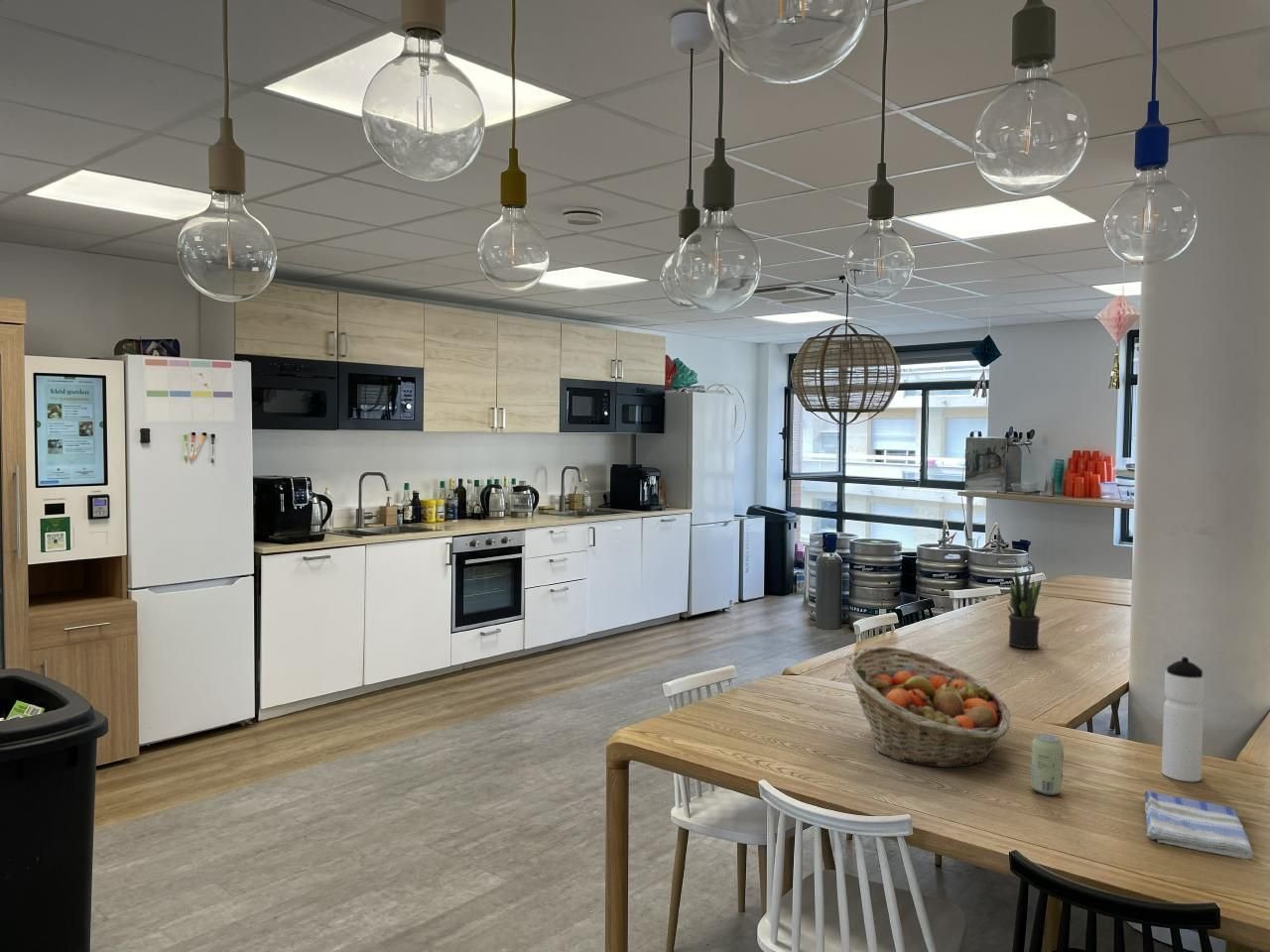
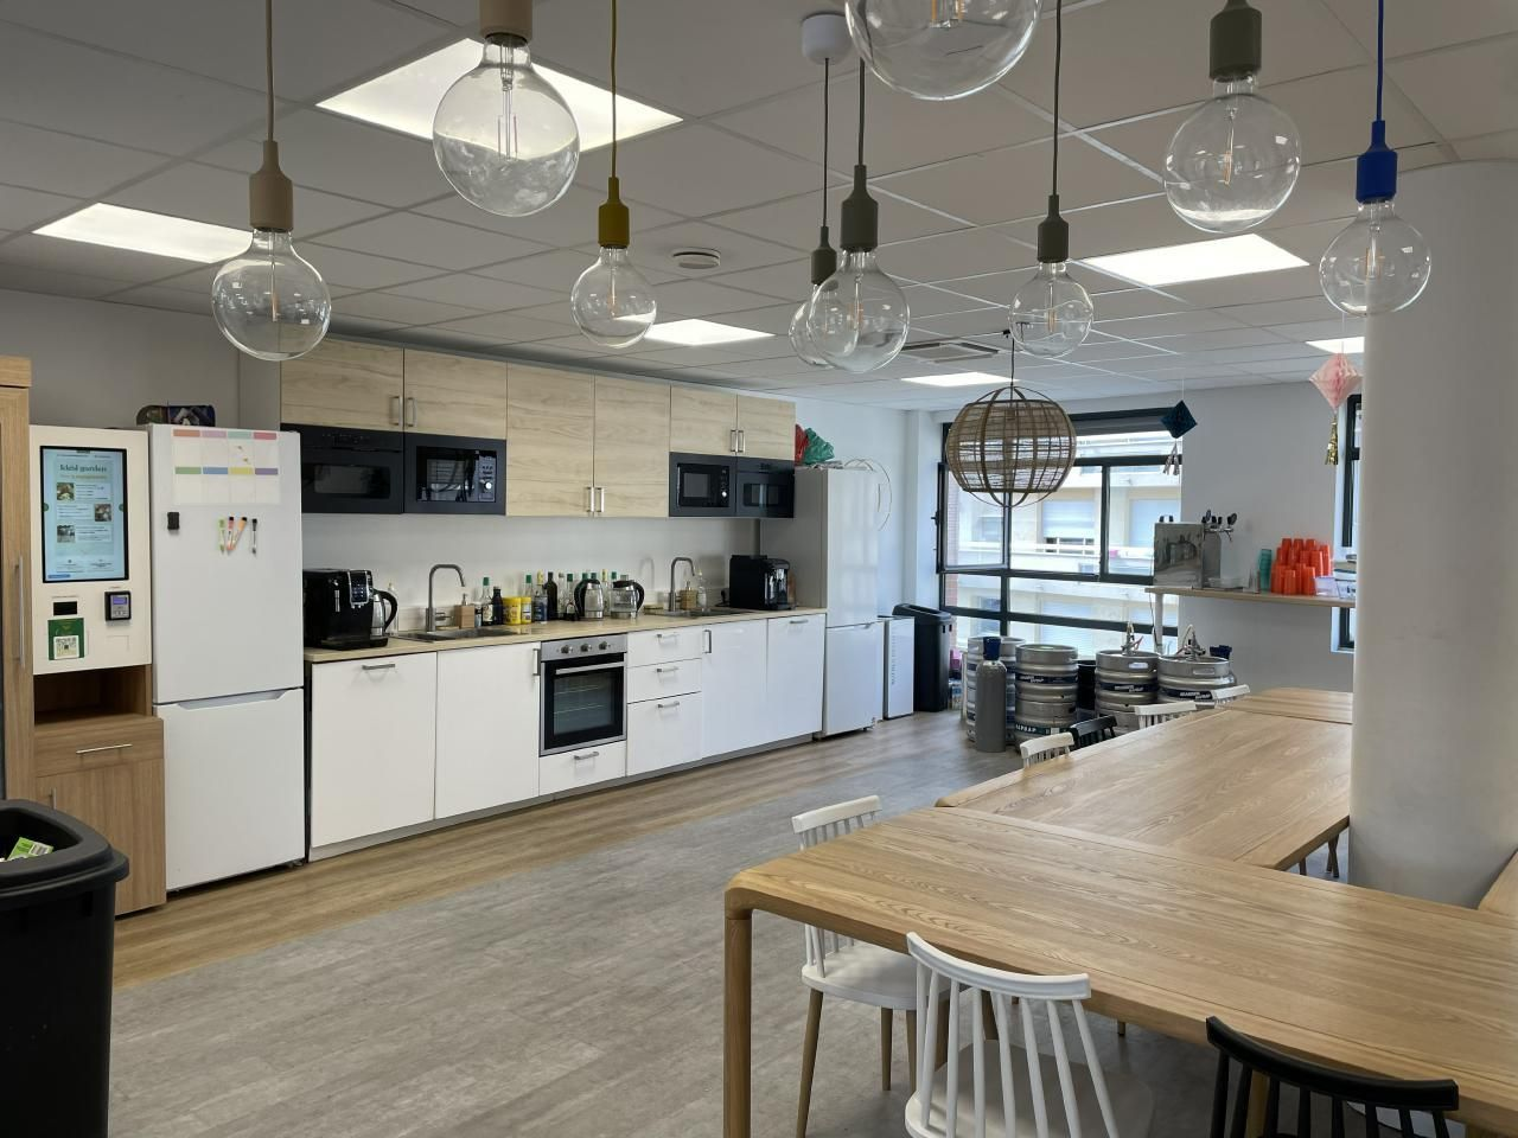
- potted plant (1023, 607)
- dish towel (1194, 821)
- fruit basket (926, 703)
- water bottle (1183, 716)
- beverage can (1047, 764)
